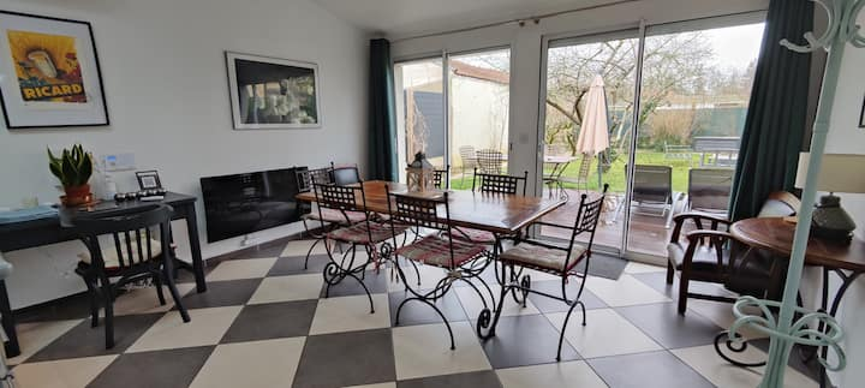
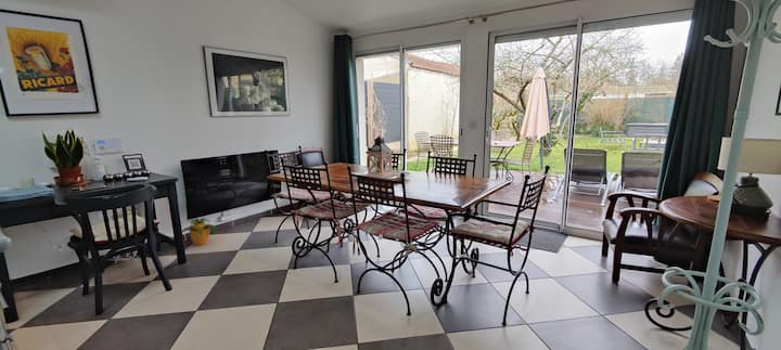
+ potted plant (197, 230)
